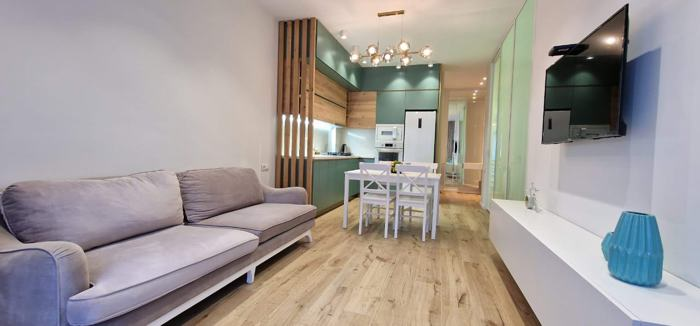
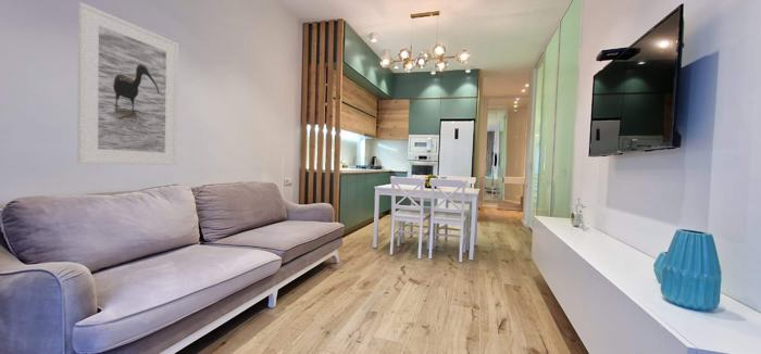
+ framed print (134, 96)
